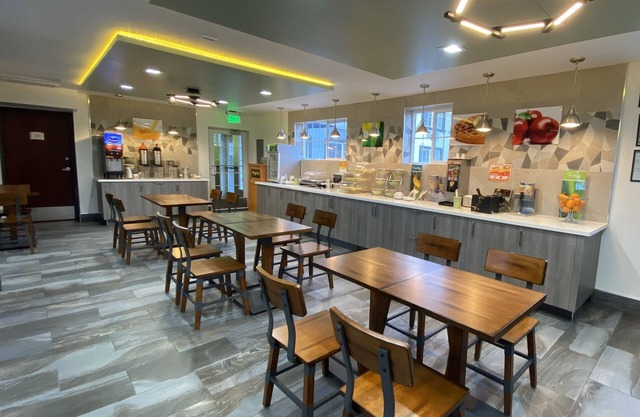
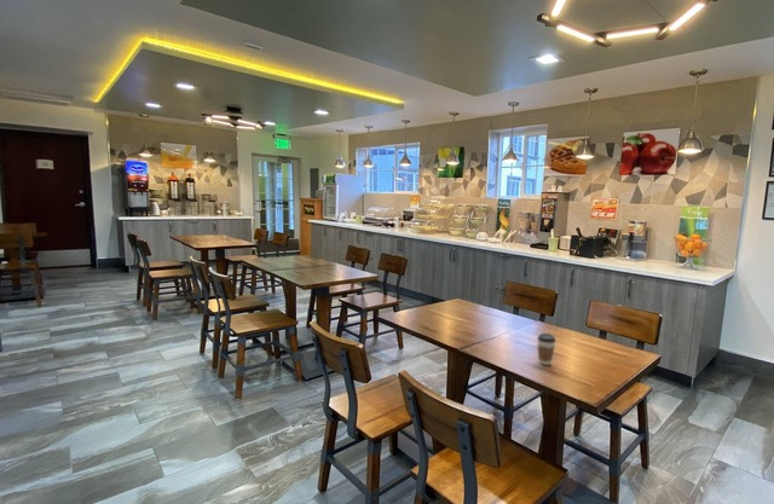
+ coffee cup (545, 349)
